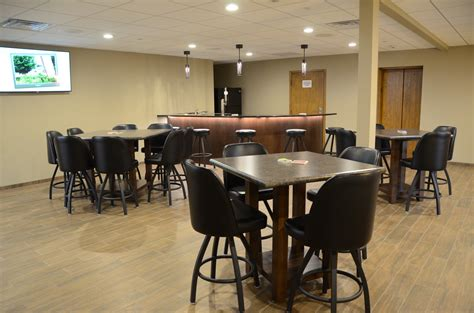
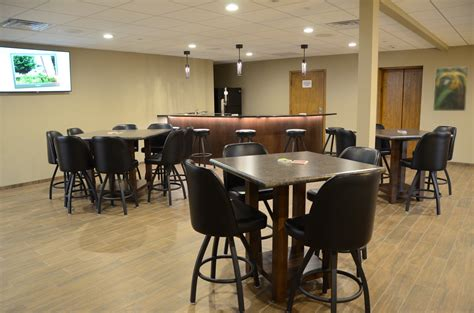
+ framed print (450, 89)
